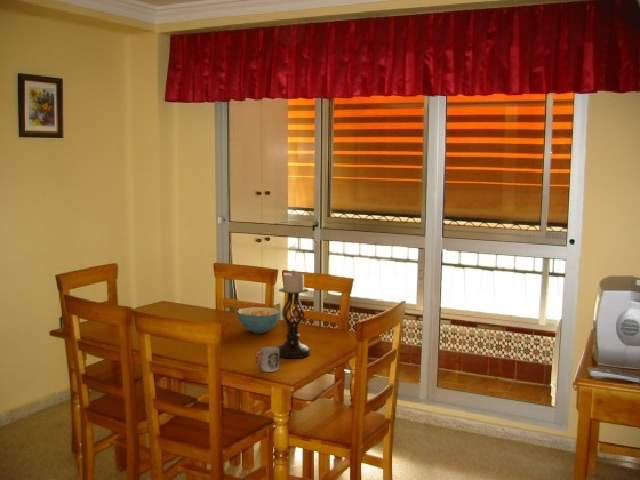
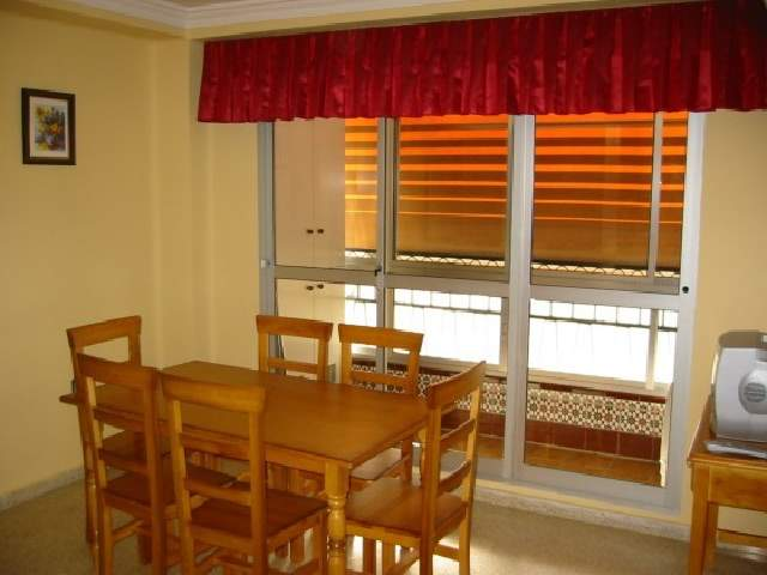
- cereal bowl (258, 321)
- candle holder (293, 312)
- cup (266, 359)
